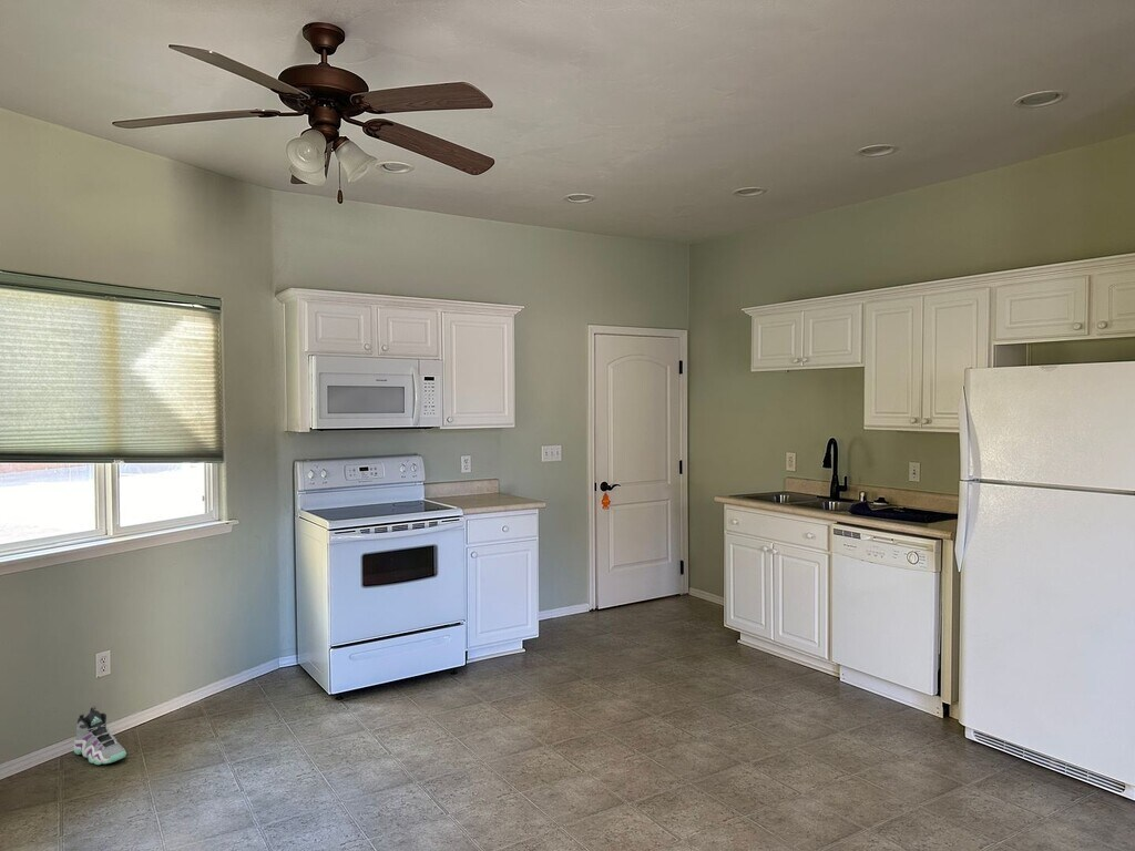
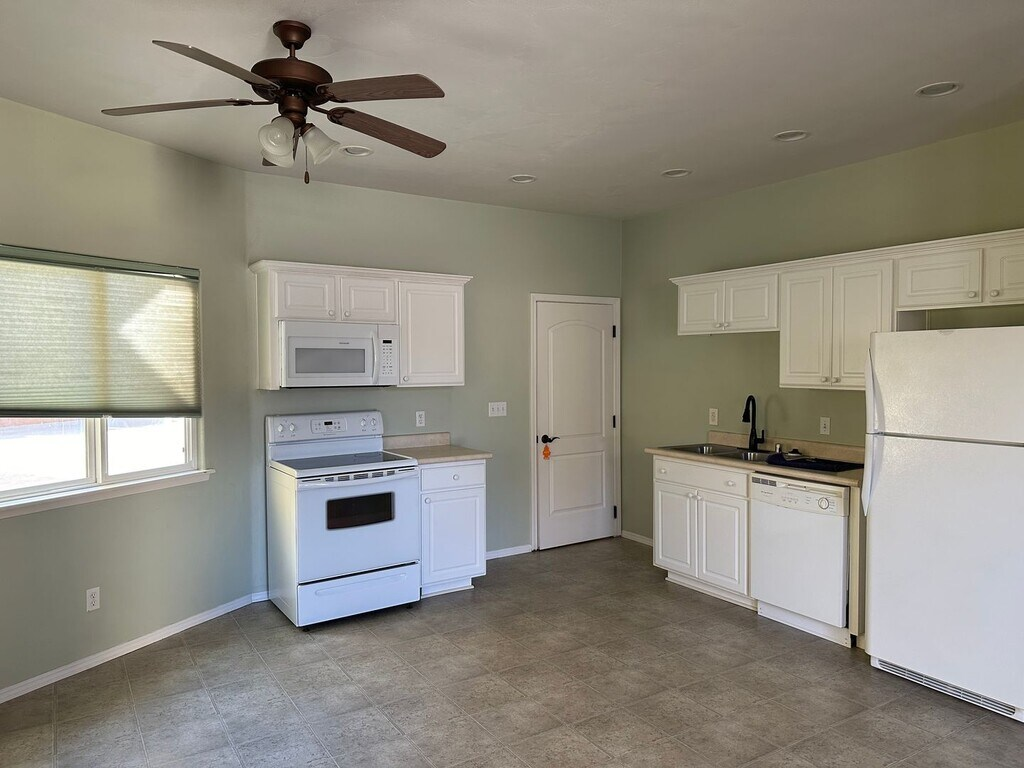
- sneaker (98, 731)
